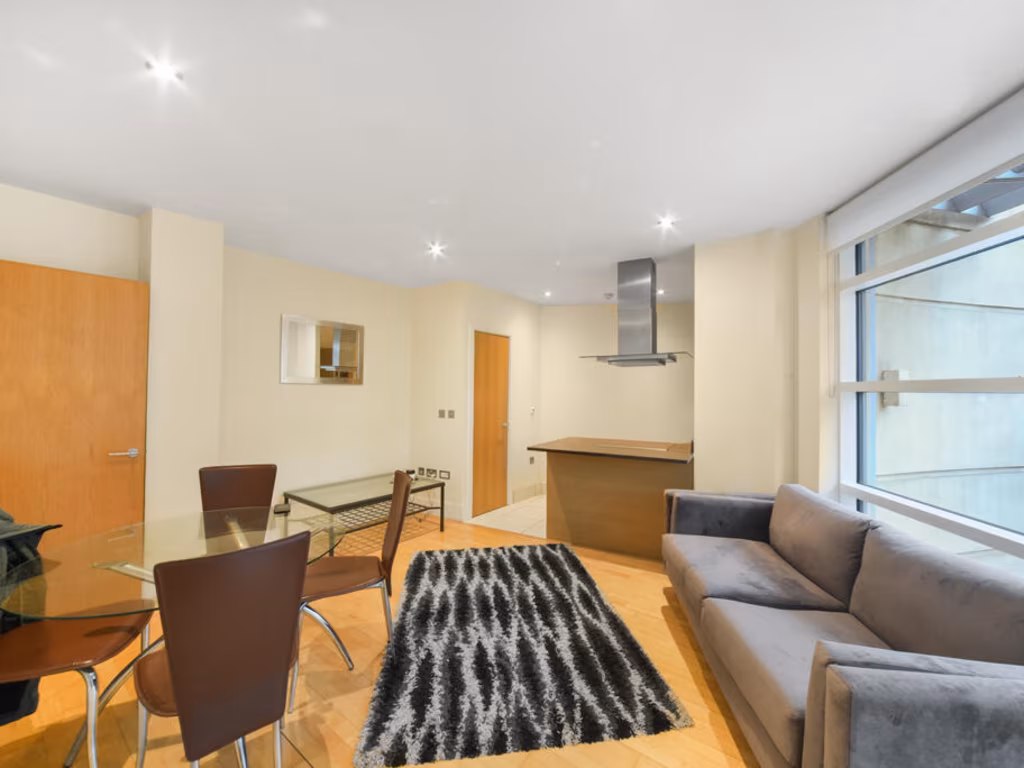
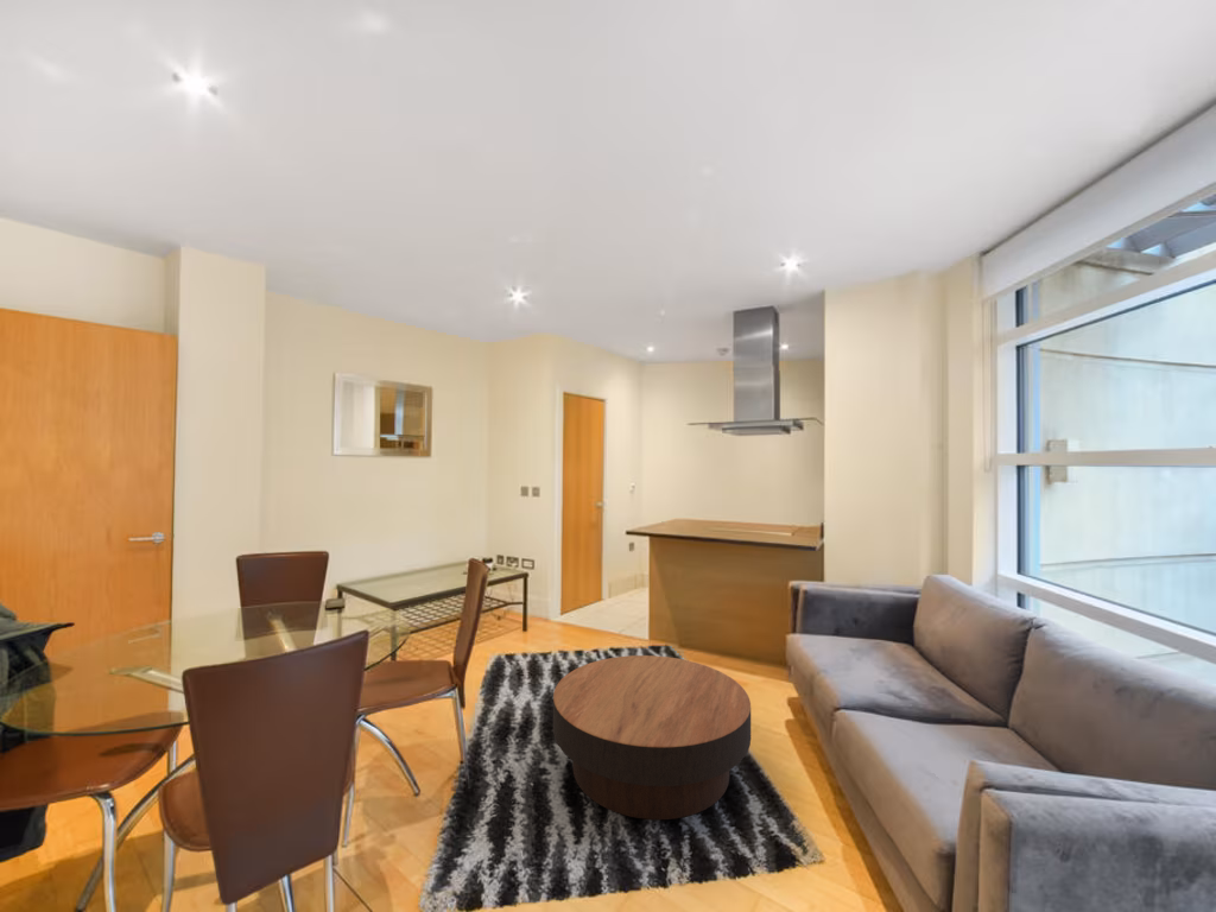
+ coffee table (650, 728)
